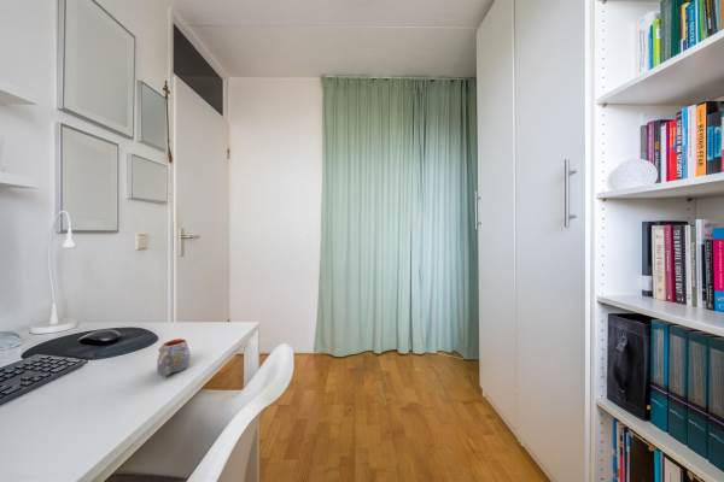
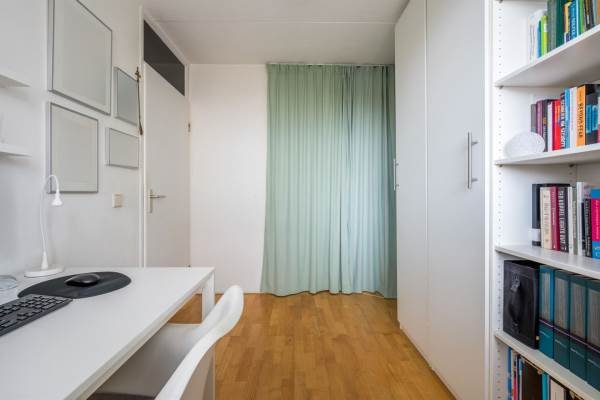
- mug (169, 358)
